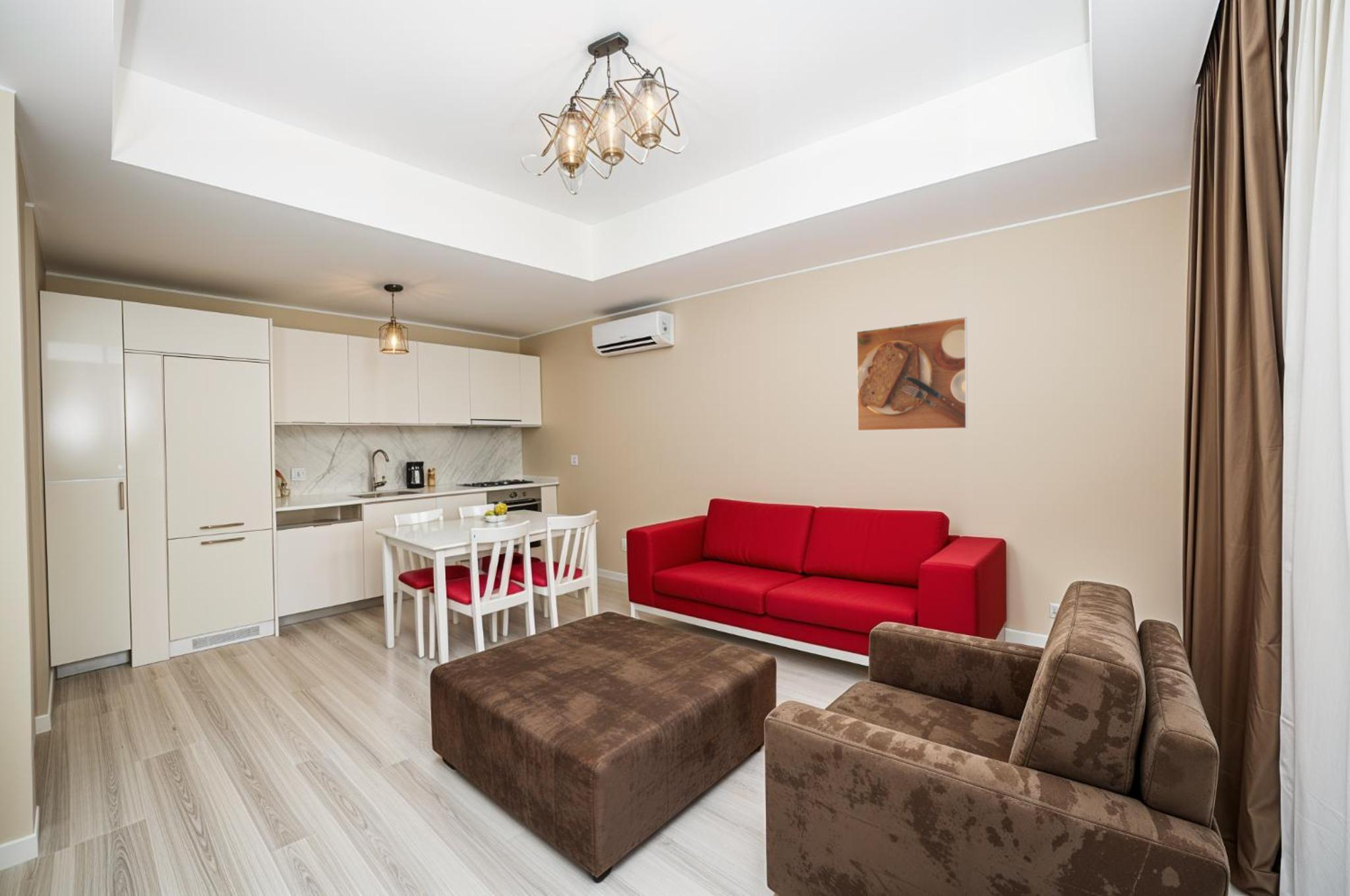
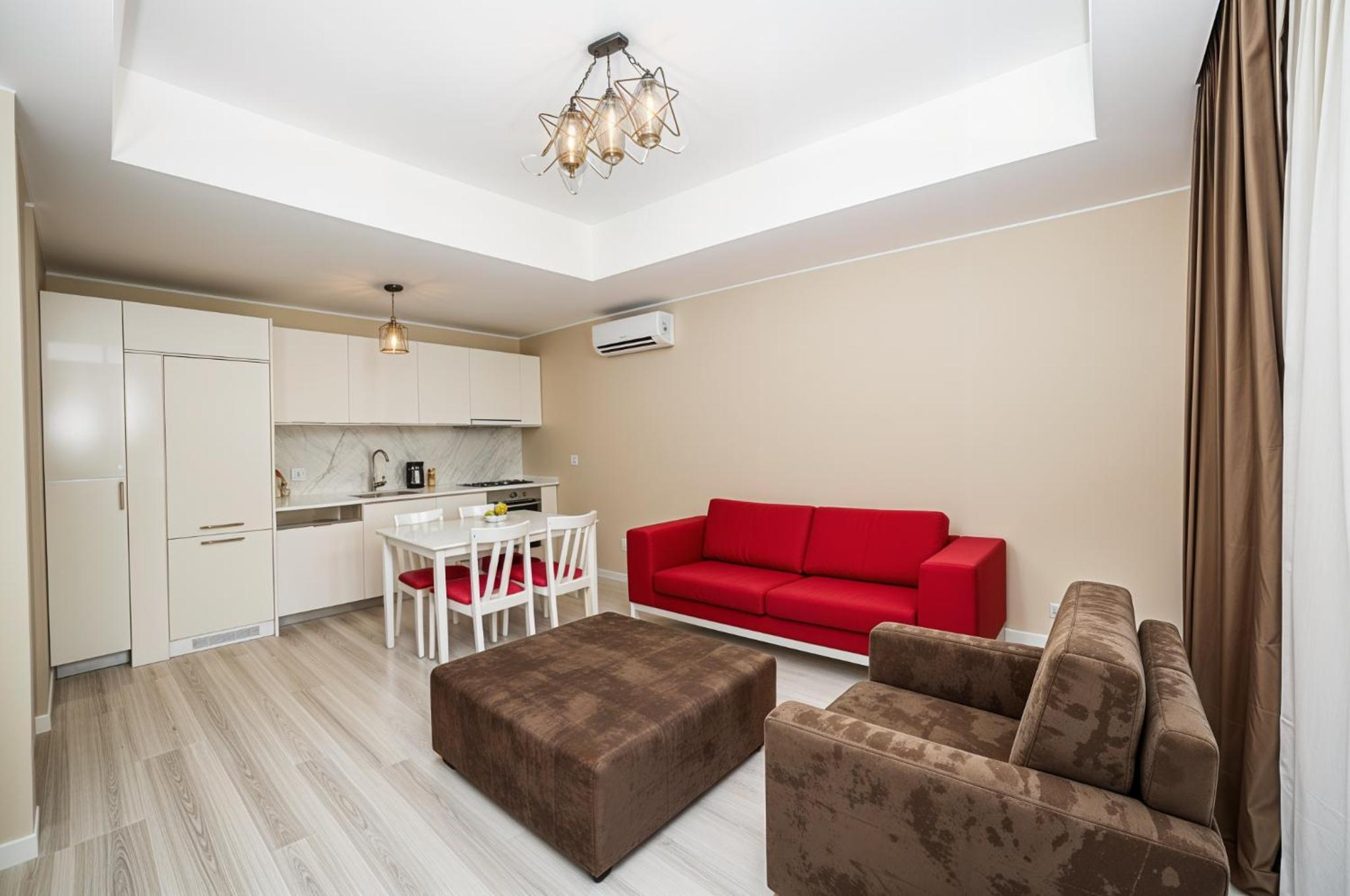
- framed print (909, 377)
